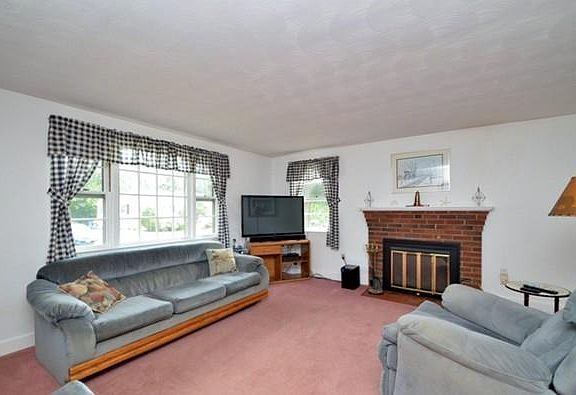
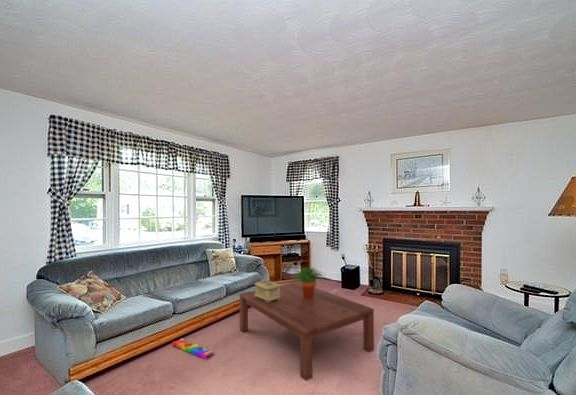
+ potted plant (307, 282)
+ decorative box (267, 289)
+ knob puzzle (192, 346)
+ coffee table (301, 319)
